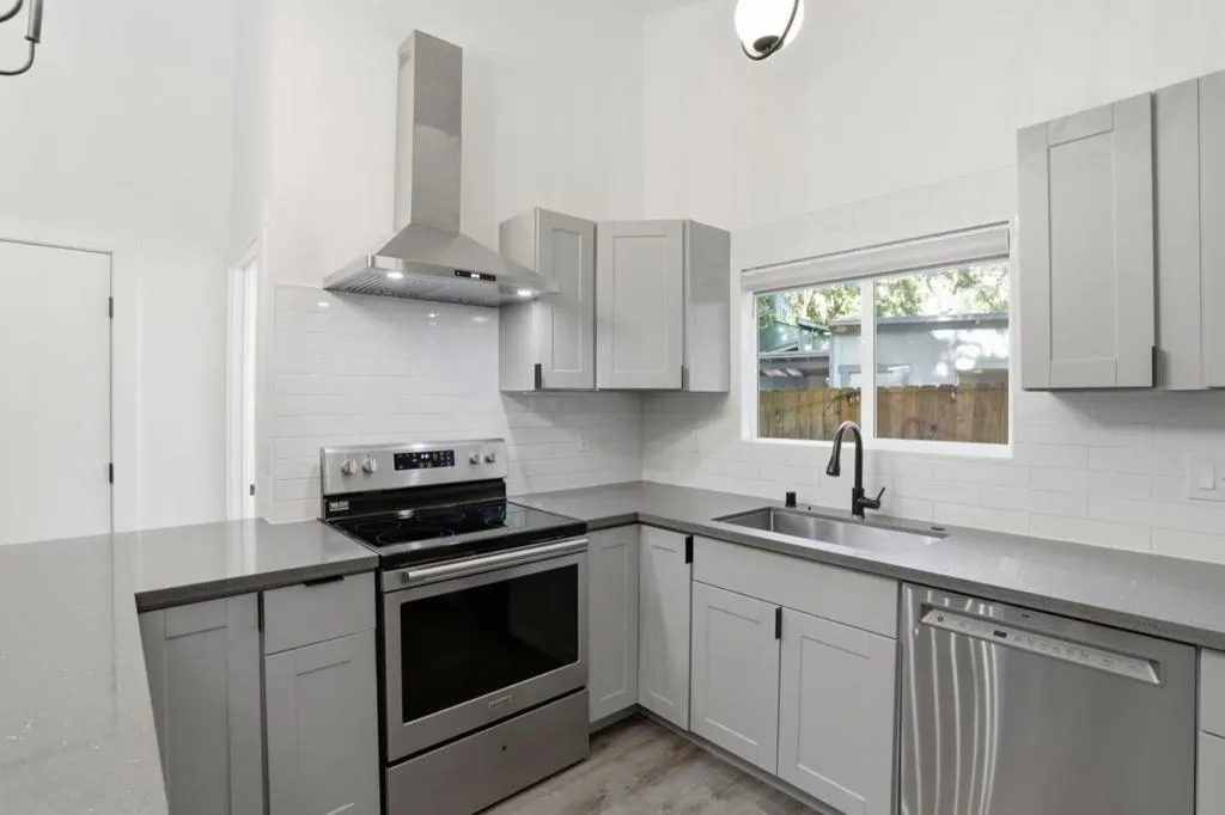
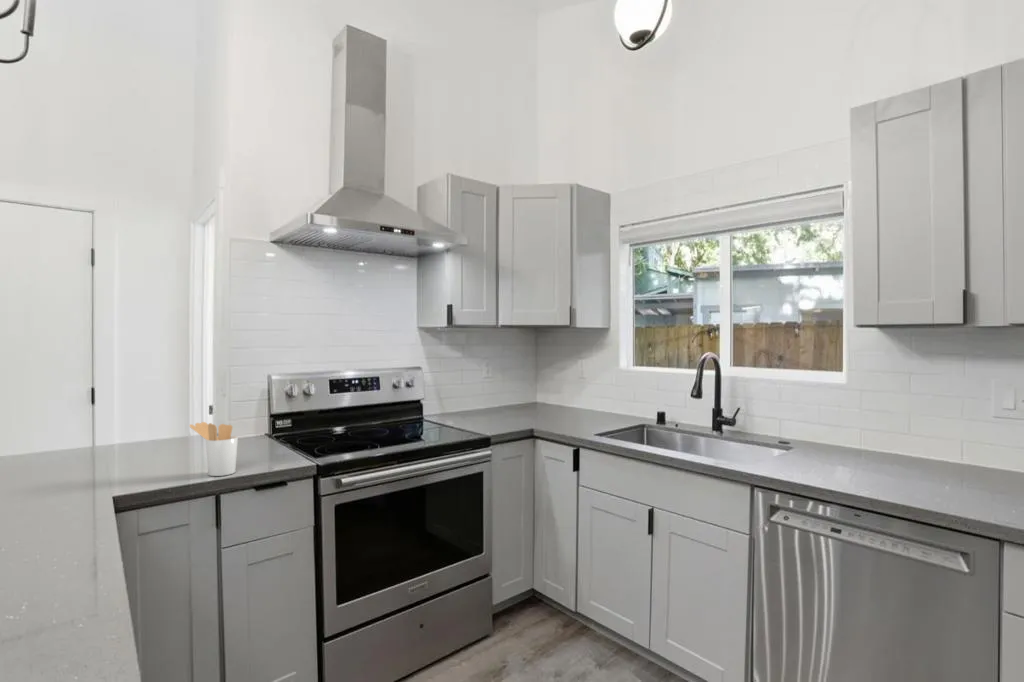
+ utensil holder (214, 446)
